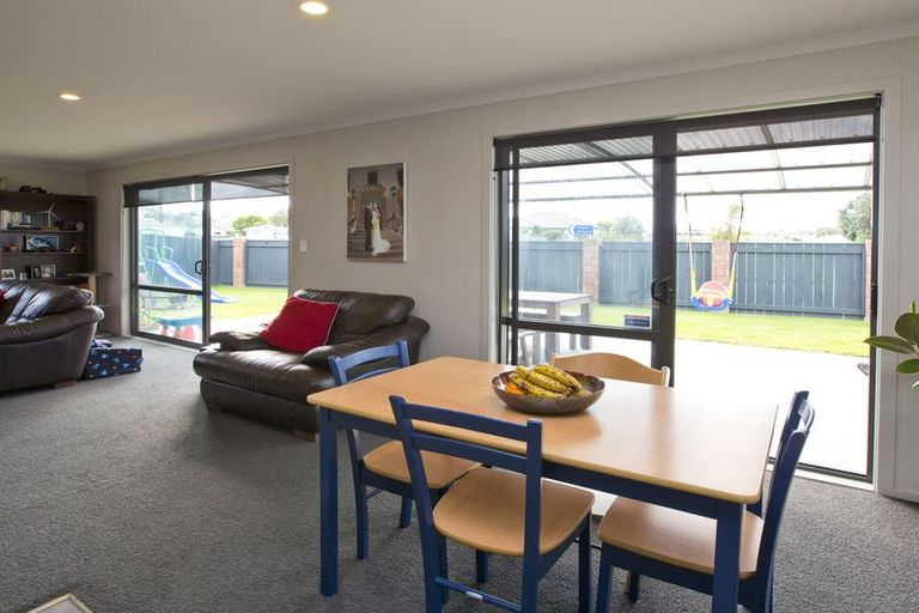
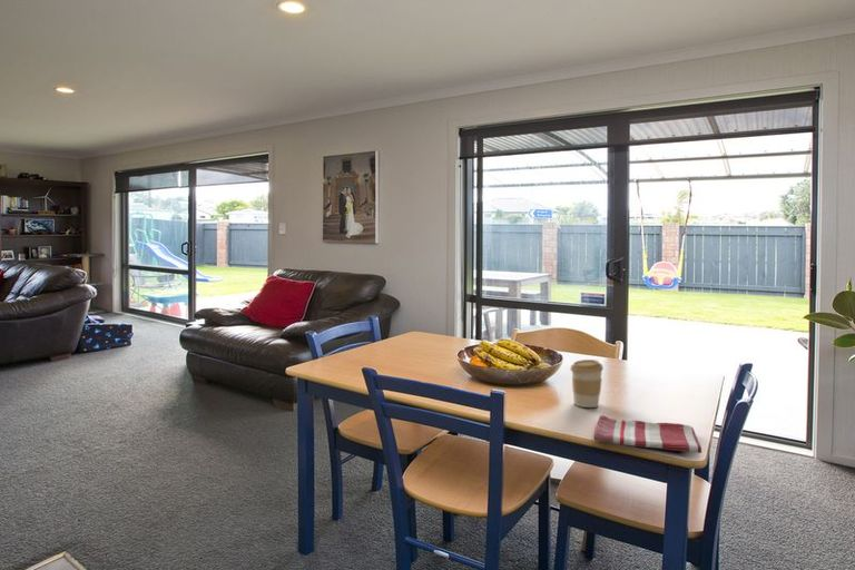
+ coffee cup (586, 382)
+ dish towel (645, 433)
